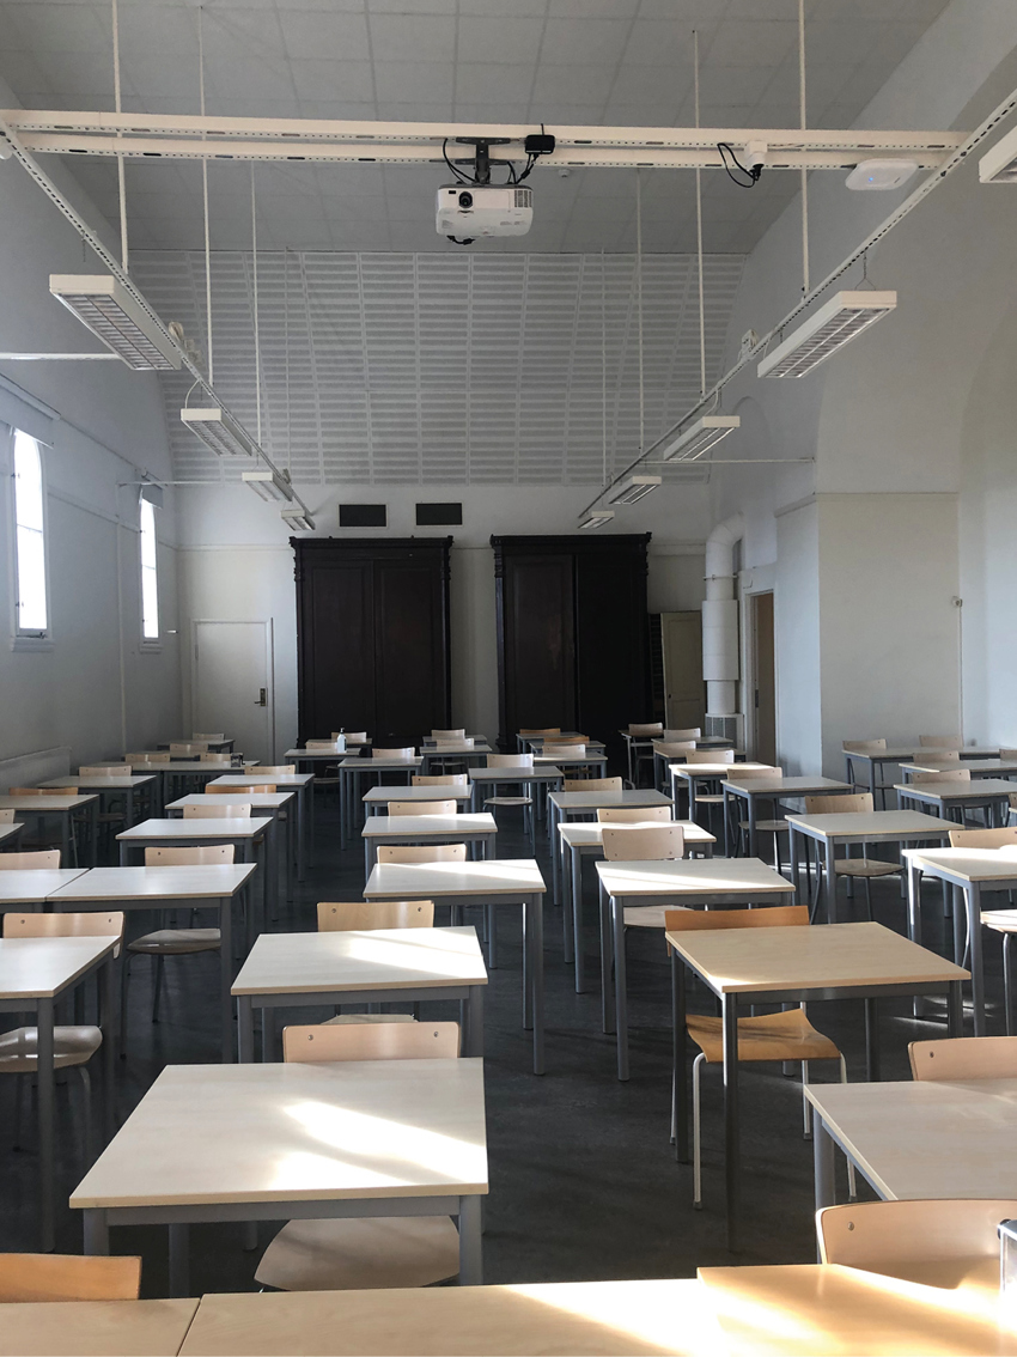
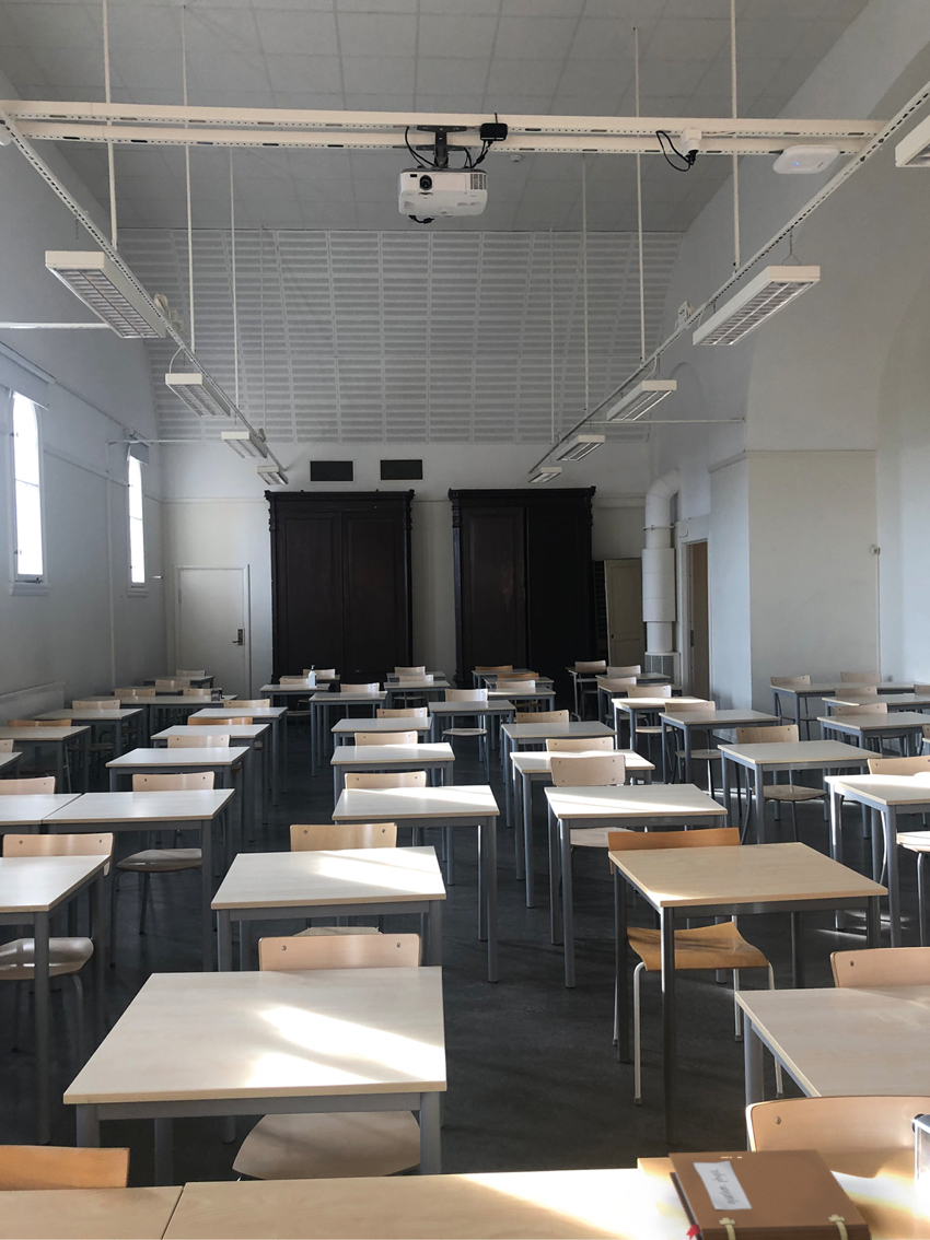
+ notebook (759, 1201)
